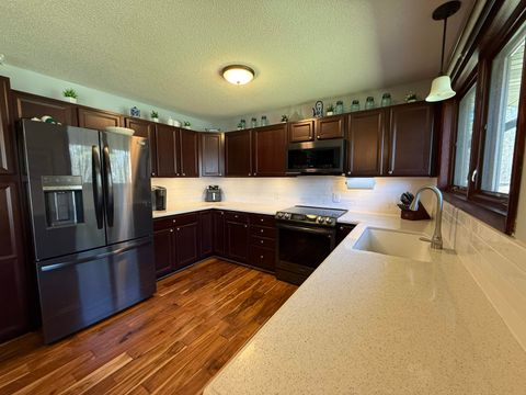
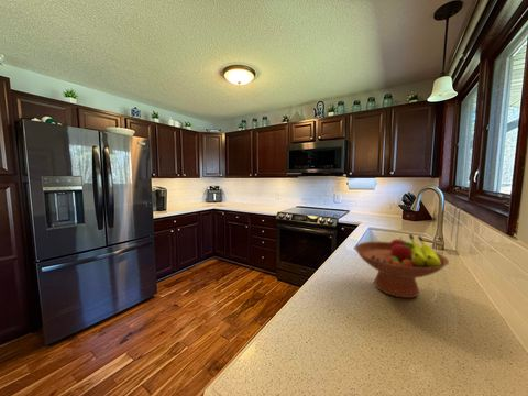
+ fruit bowl (396, 263)
